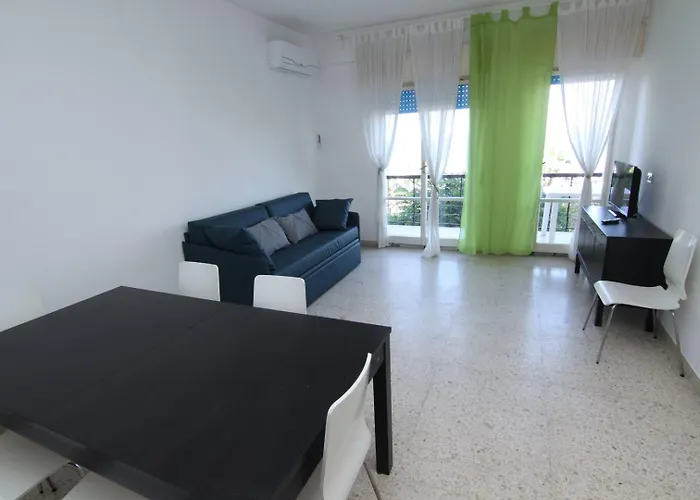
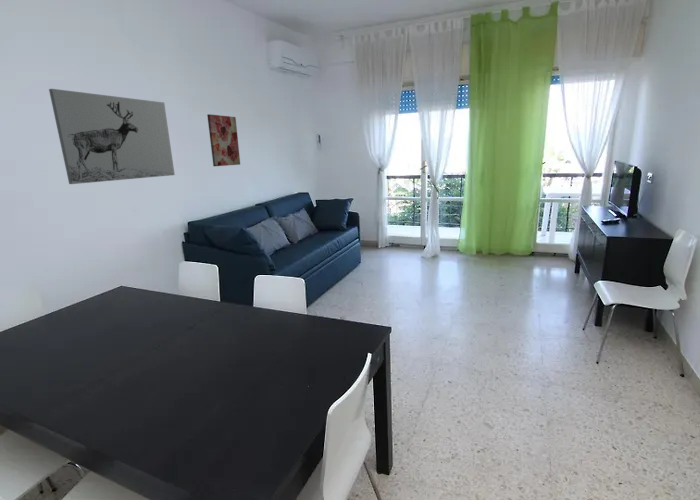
+ wall art (121, 138)
+ wall art (224, 141)
